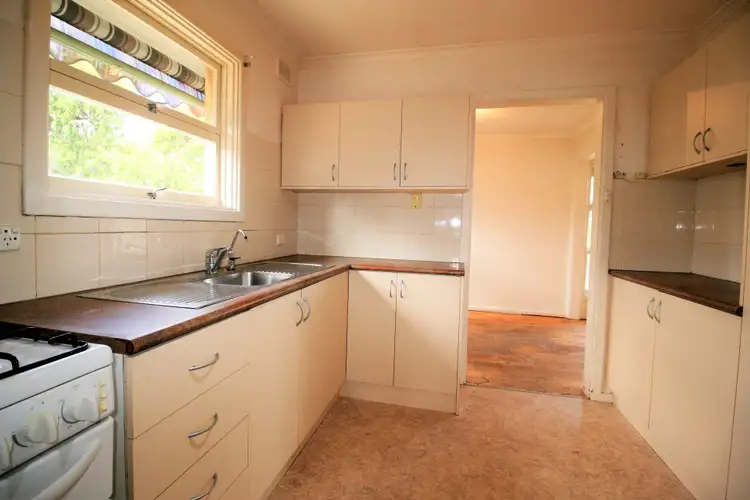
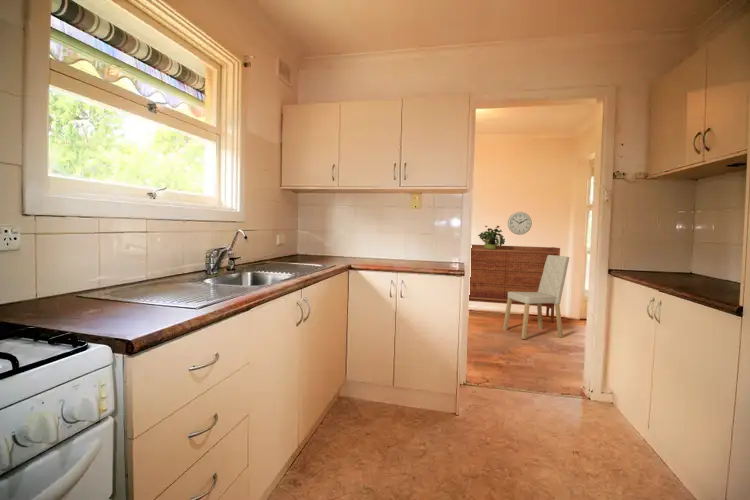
+ wall clock (519, 223)
+ potted plant (491, 237)
+ dining chair (536, 294)
+ sideboard (503, 280)
